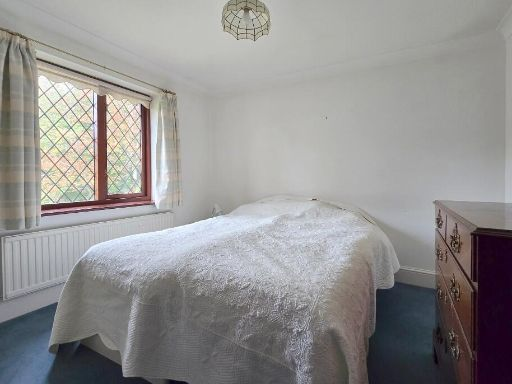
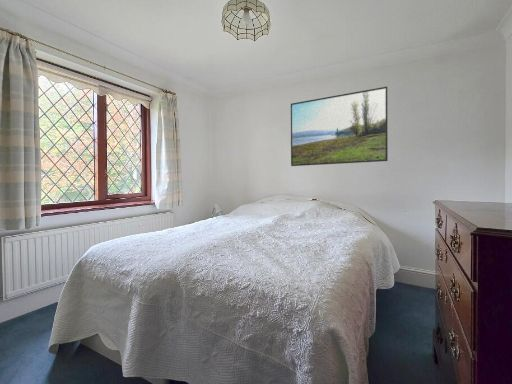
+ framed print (335, 129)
